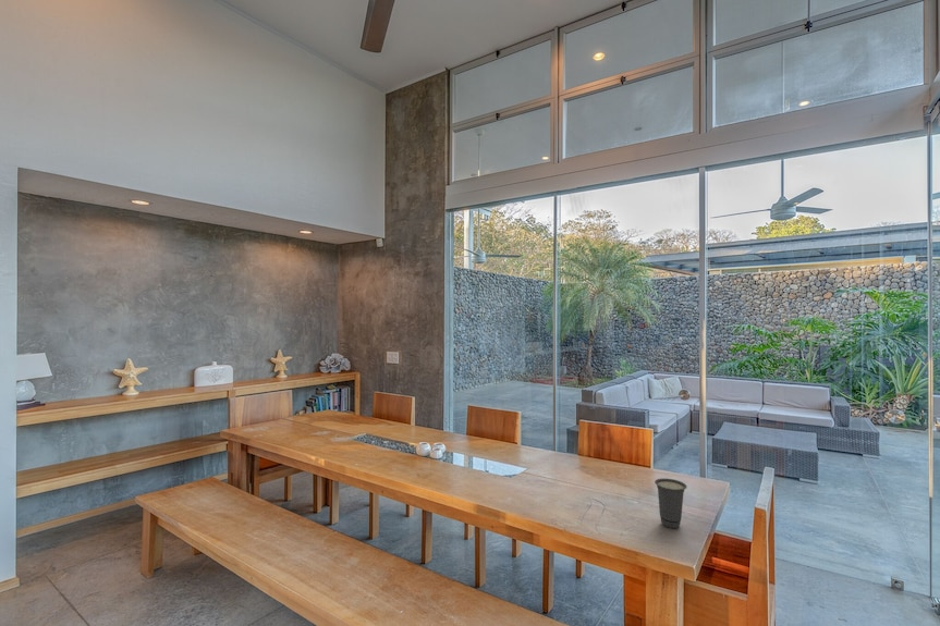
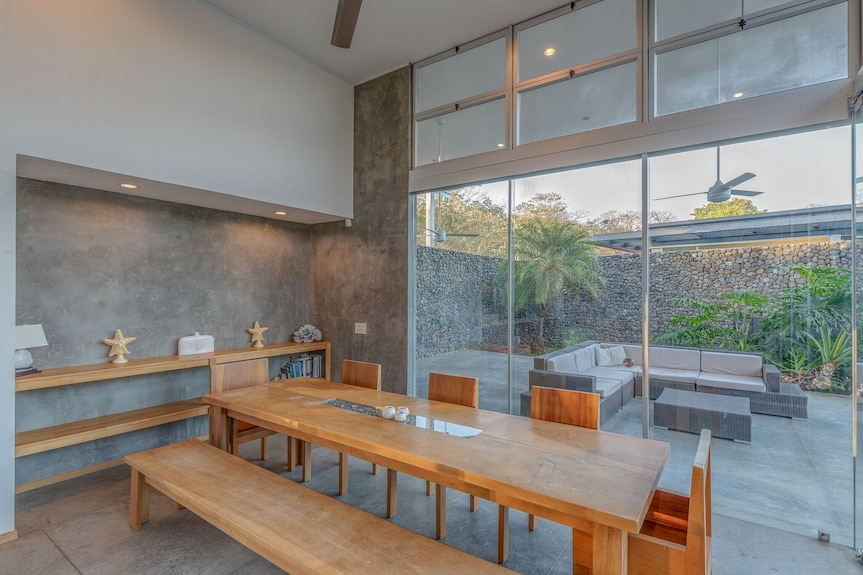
- cup (670, 504)
